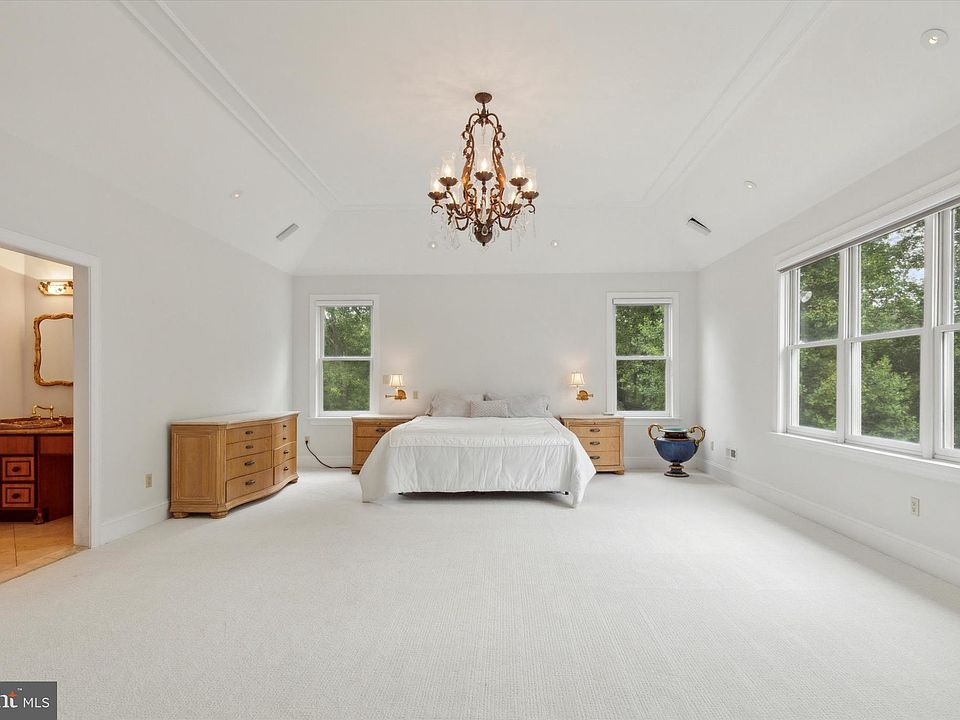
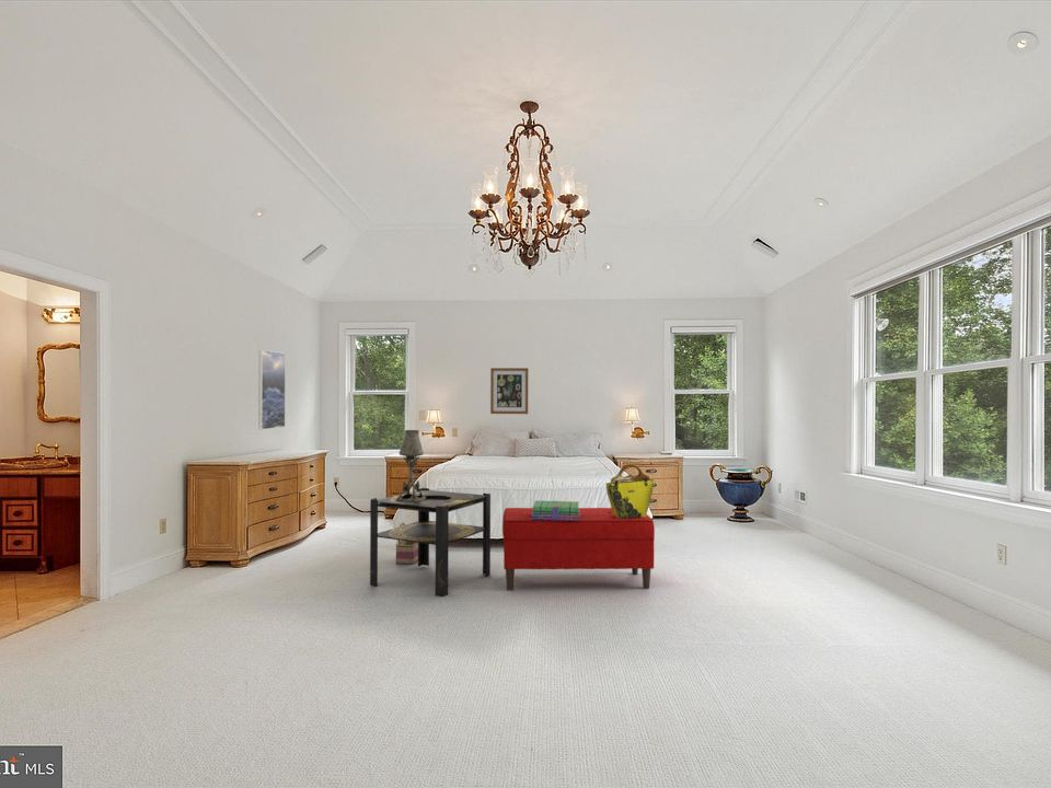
+ bench (575, 547)
+ wall art (509, 391)
+ side table (431, 537)
+ table lamp (411, 462)
+ basket (409, 542)
+ tote bag (628, 490)
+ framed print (272, 390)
+ stack of books (555, 510)
